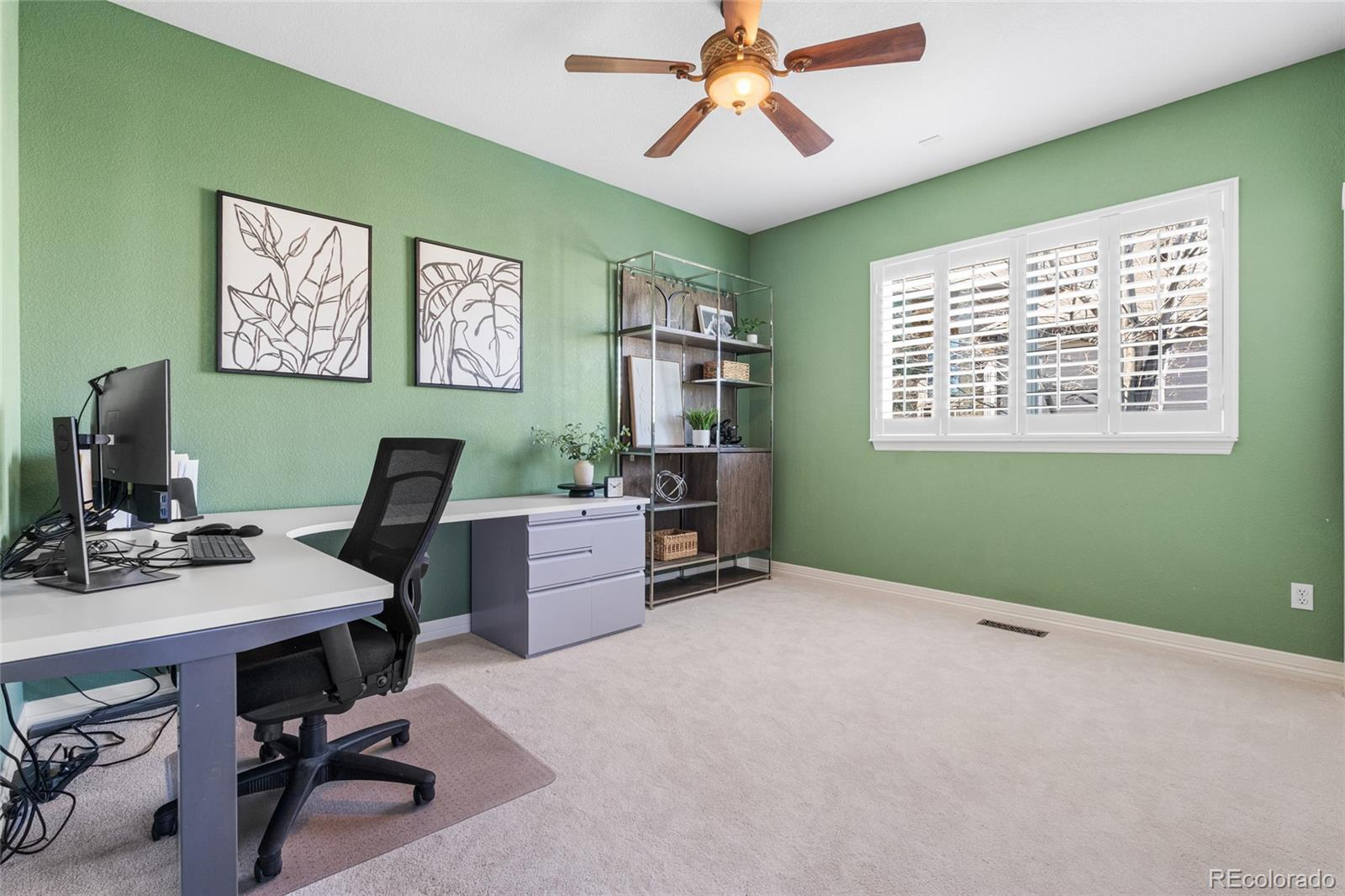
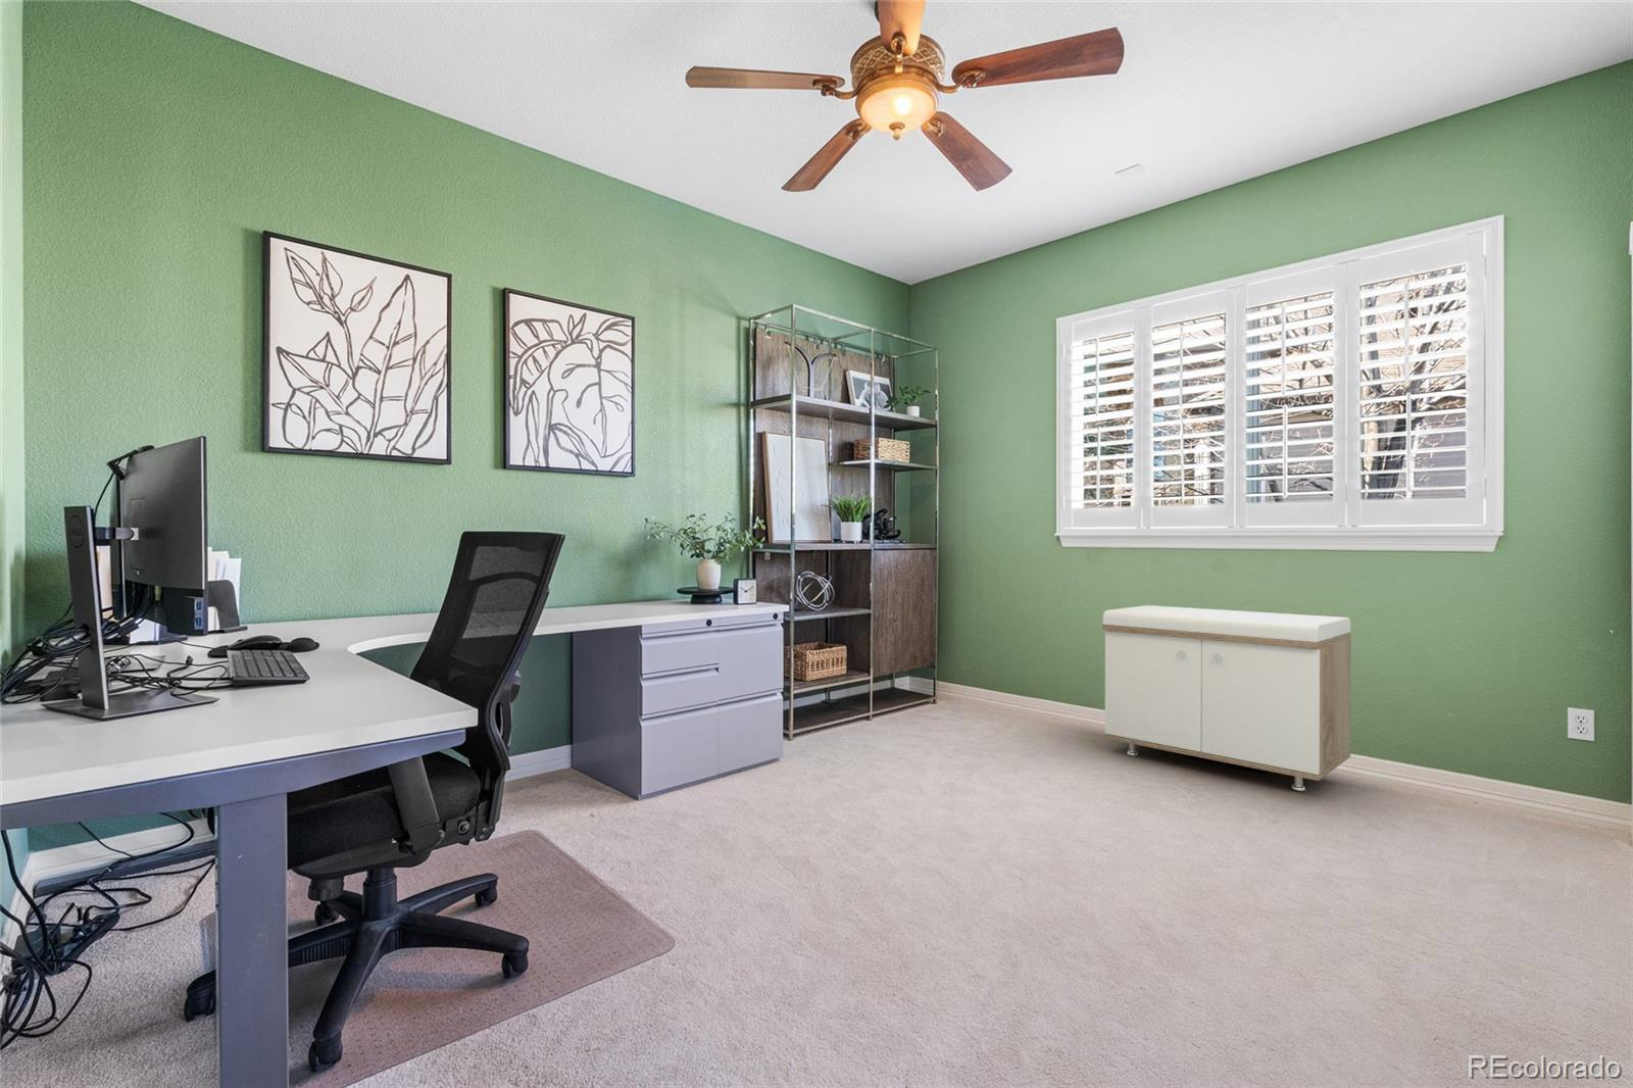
+ storage bench (1220, 688)
